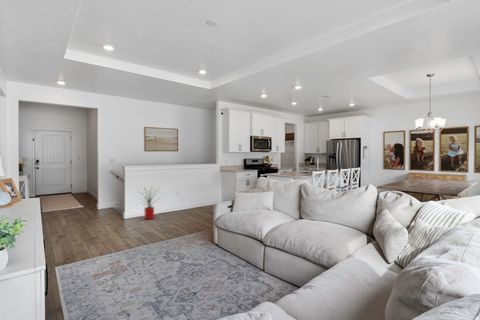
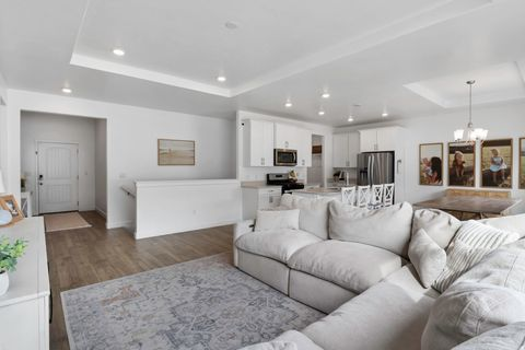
- house plant (149, 201)
